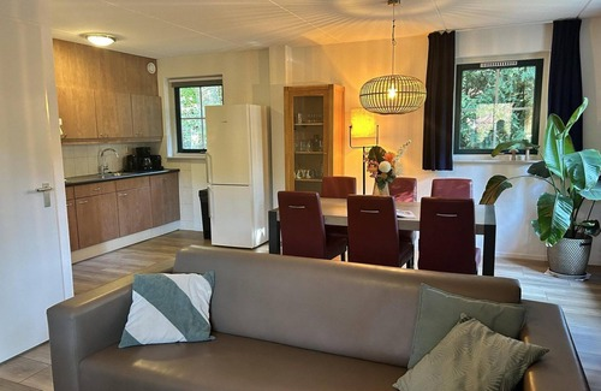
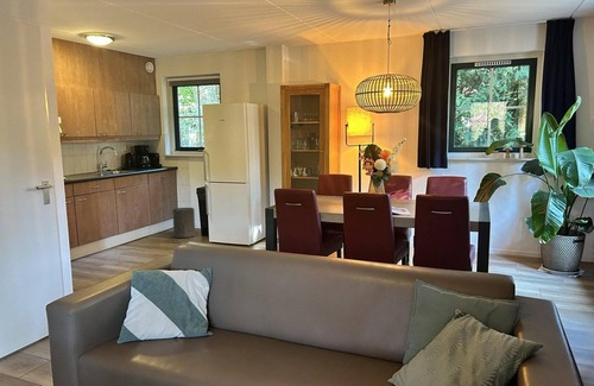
+ trash can (183, 222)
